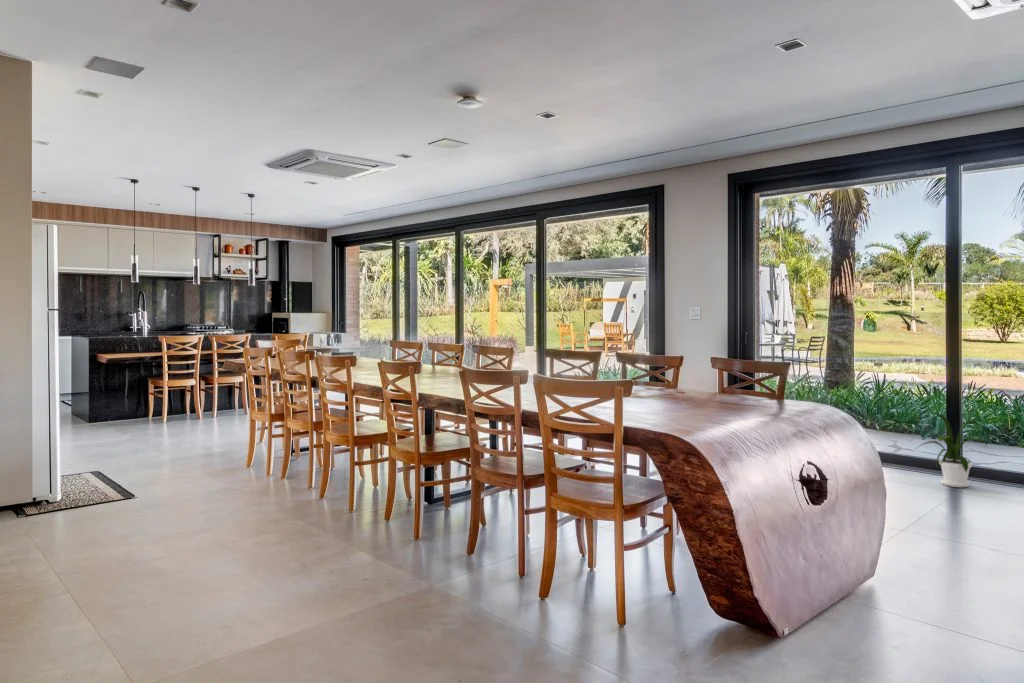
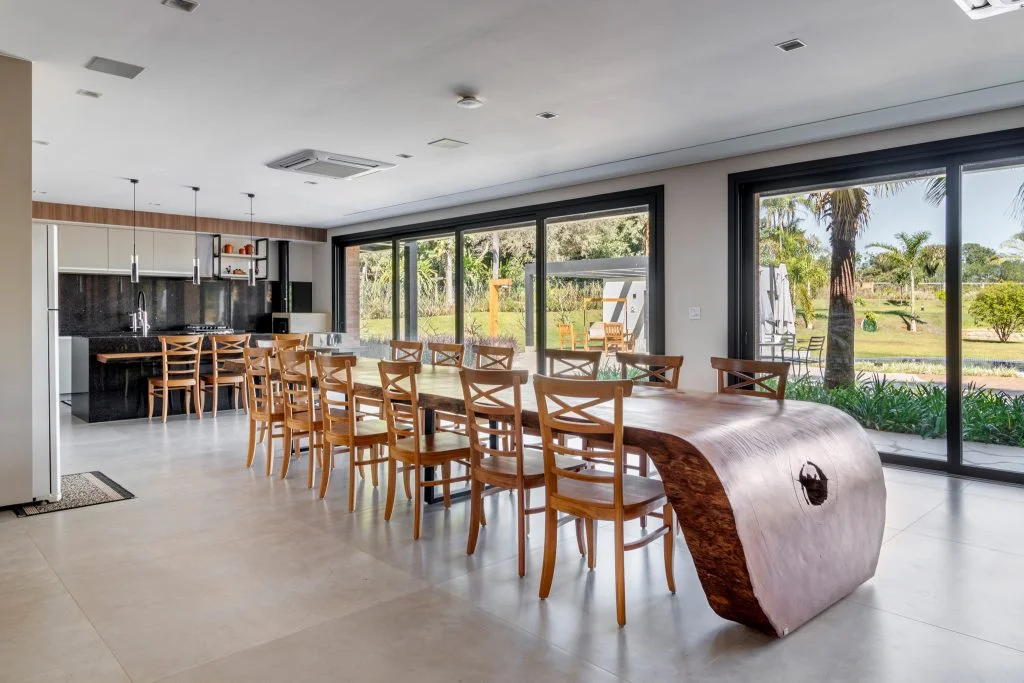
- house plant (953, 449)
